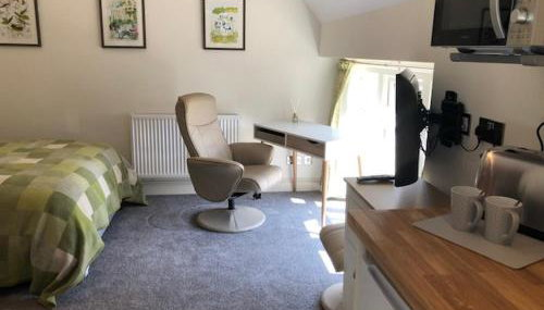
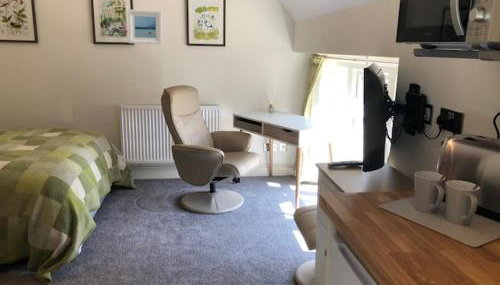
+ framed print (145, 27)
